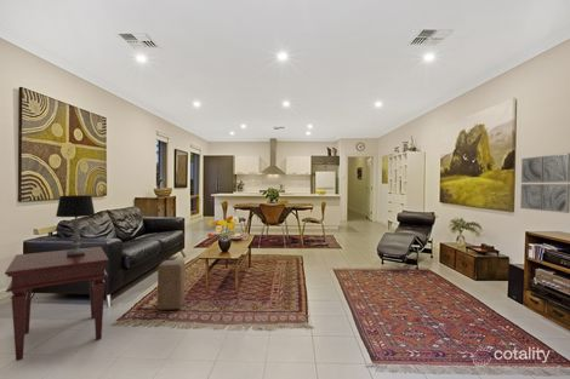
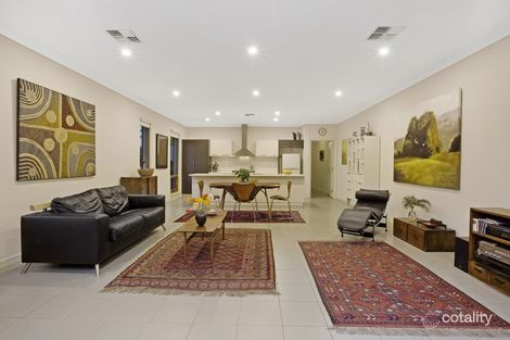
- side table (59, 283)
- stool (171, 283)
- wall art (543, 182)
- table lamp (75, 224)
